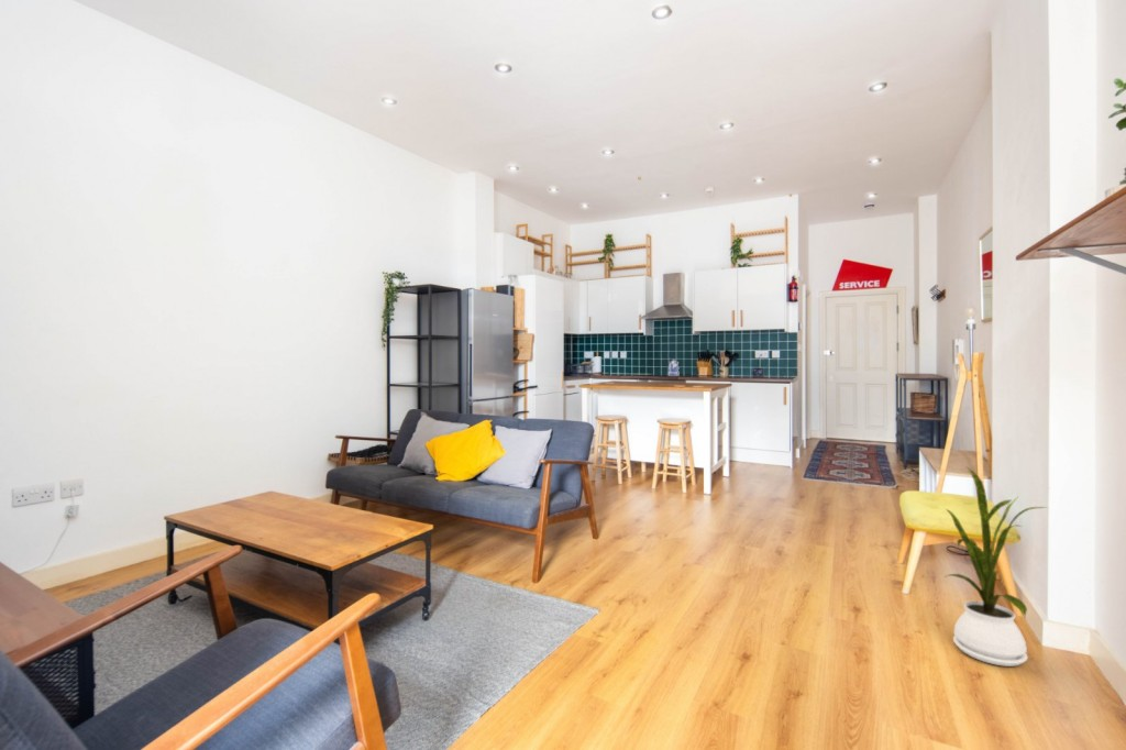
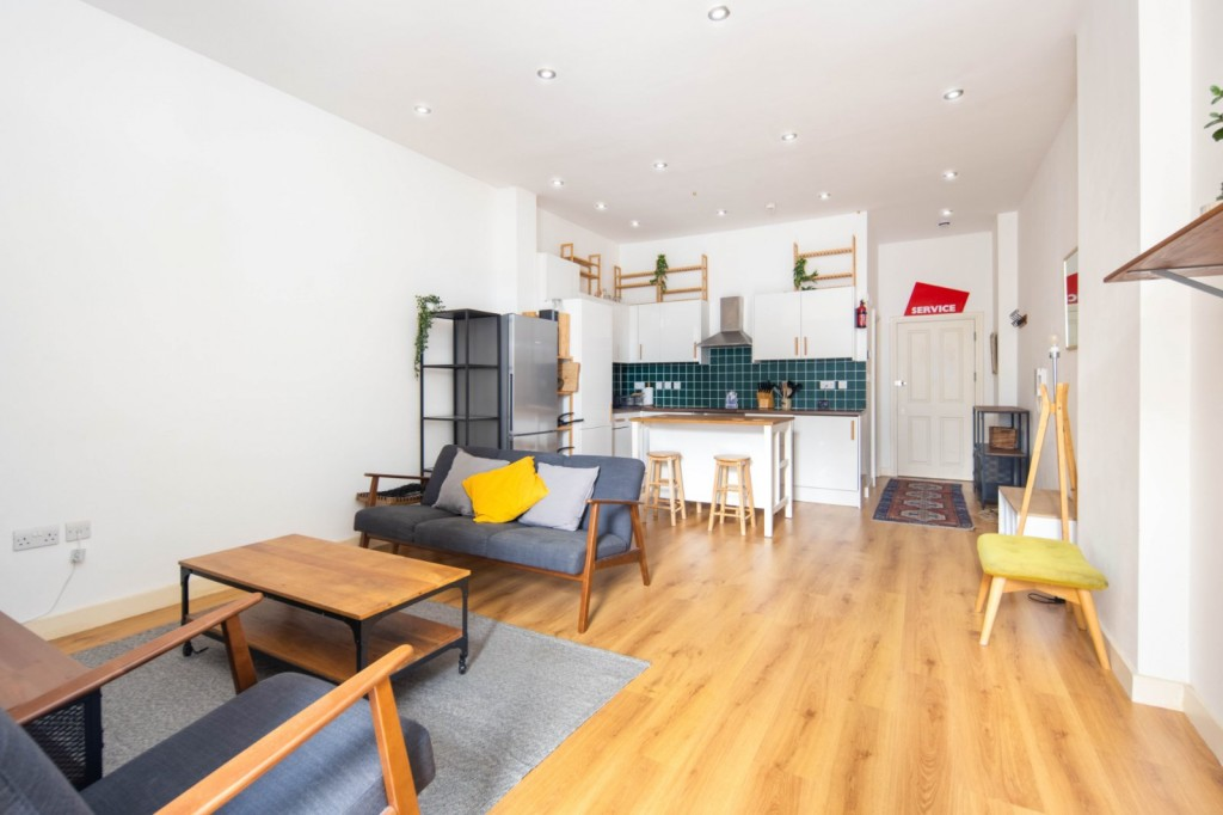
- house plant (987, 562)
